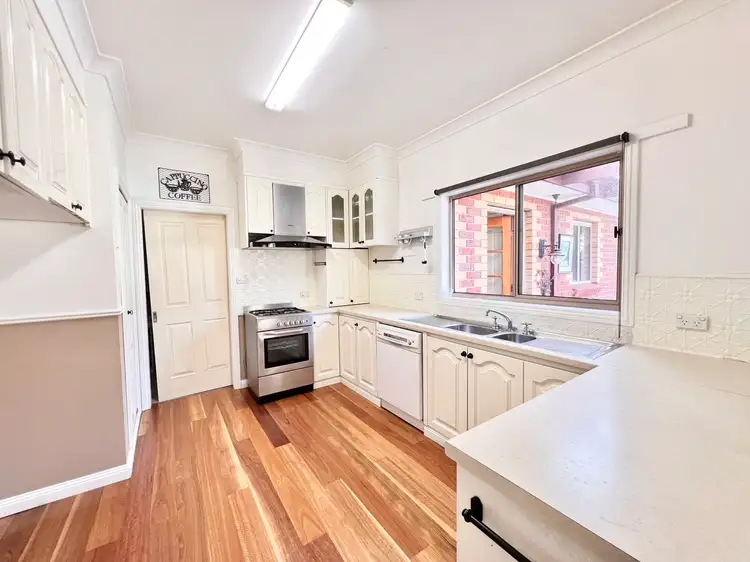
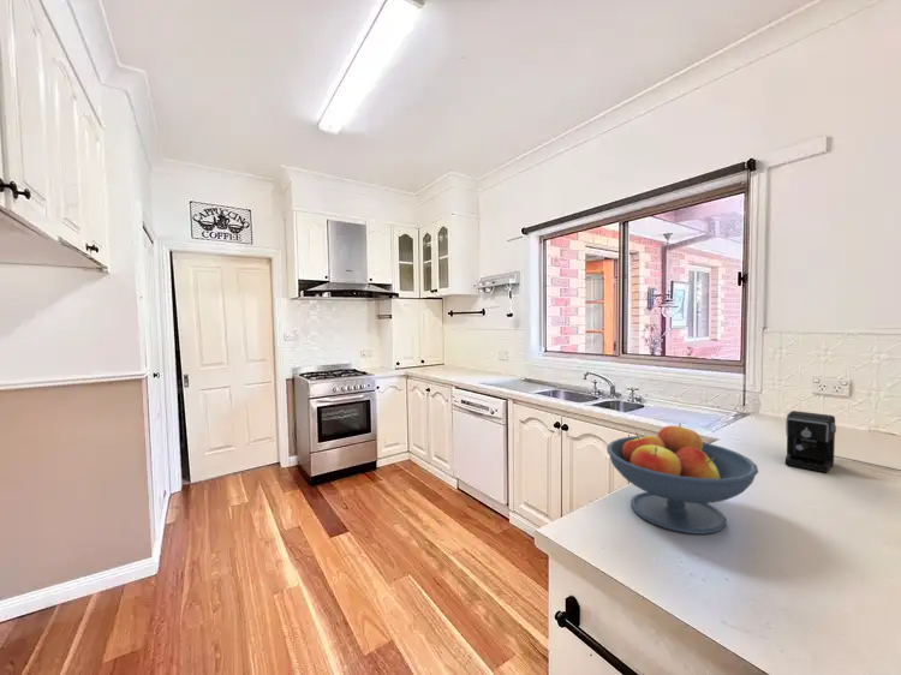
+ coffee maker (834, 444)
+ fruit bowl (675, 472)
